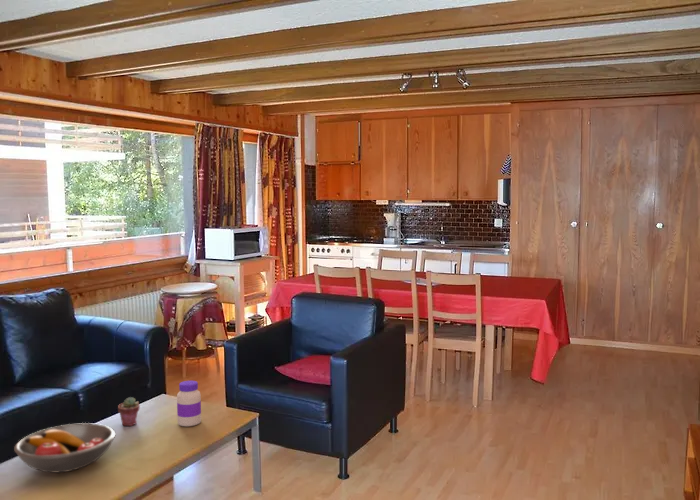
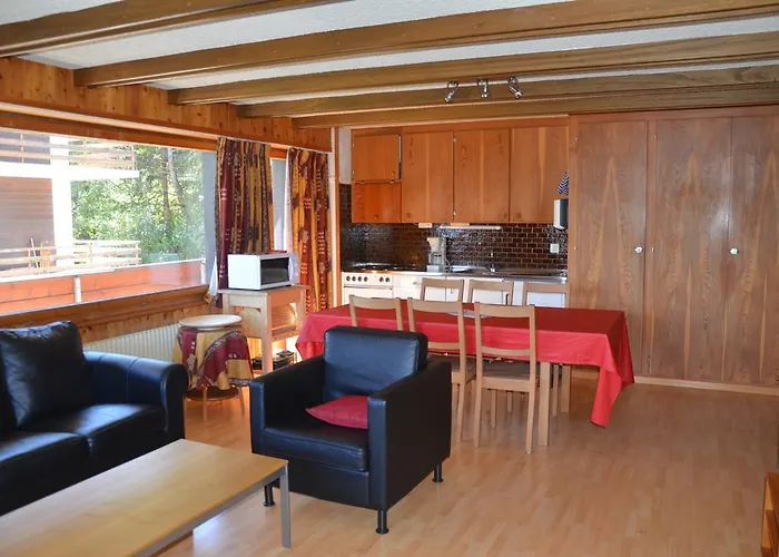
- fruit bowl (66, 448)
- jar (188, 402)
- potted succulent (129, 410)
